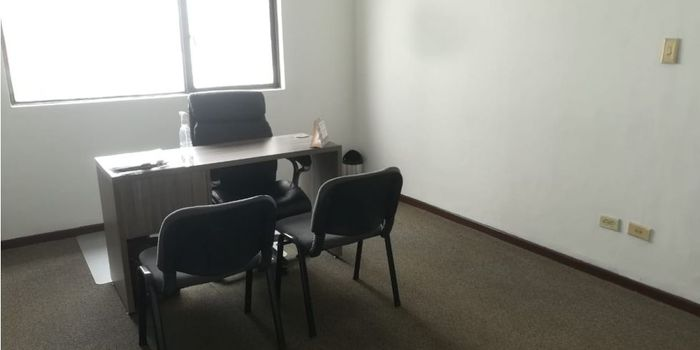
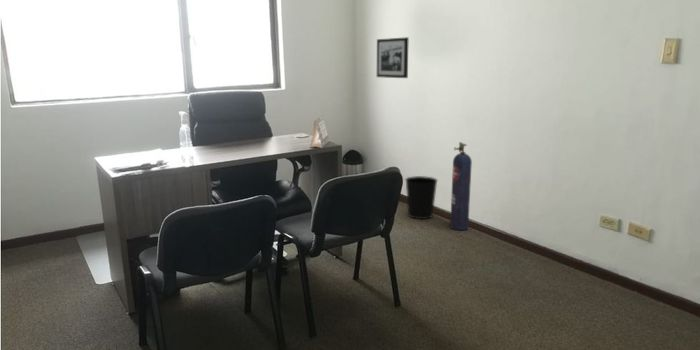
+ picture frame (391, 58)
+ wastebasket (420, 197)
+ gas cylinder (460, 186)
